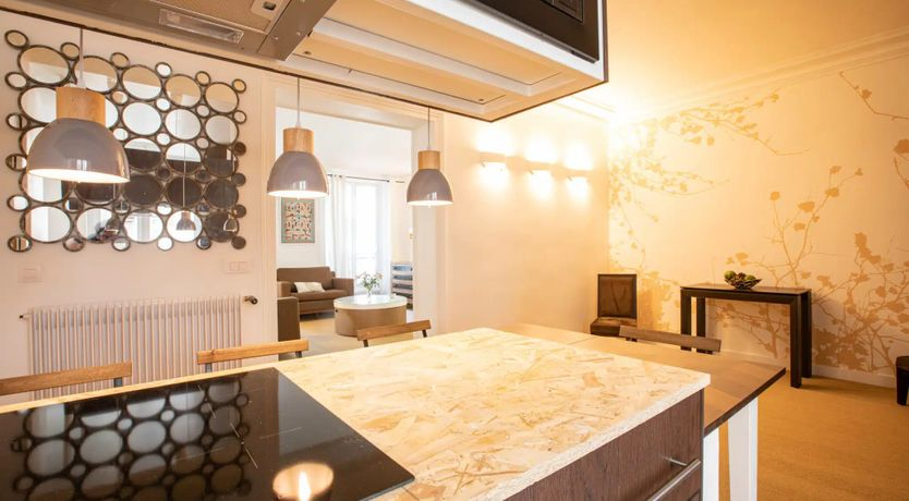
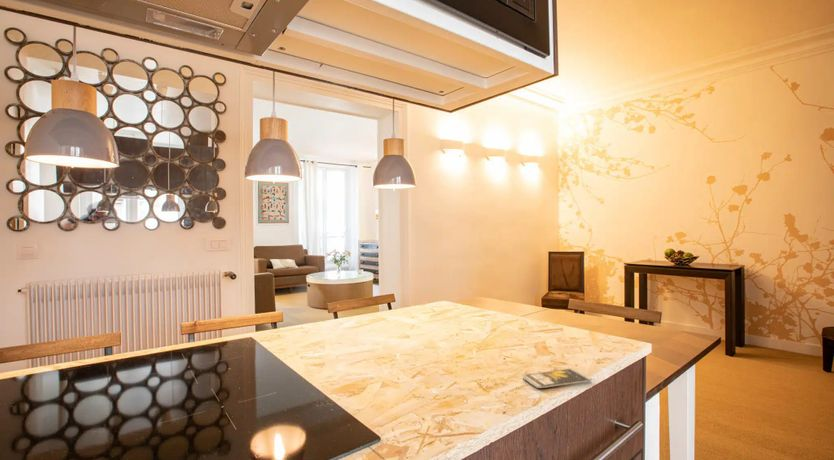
+ smartphone (556, 378)
